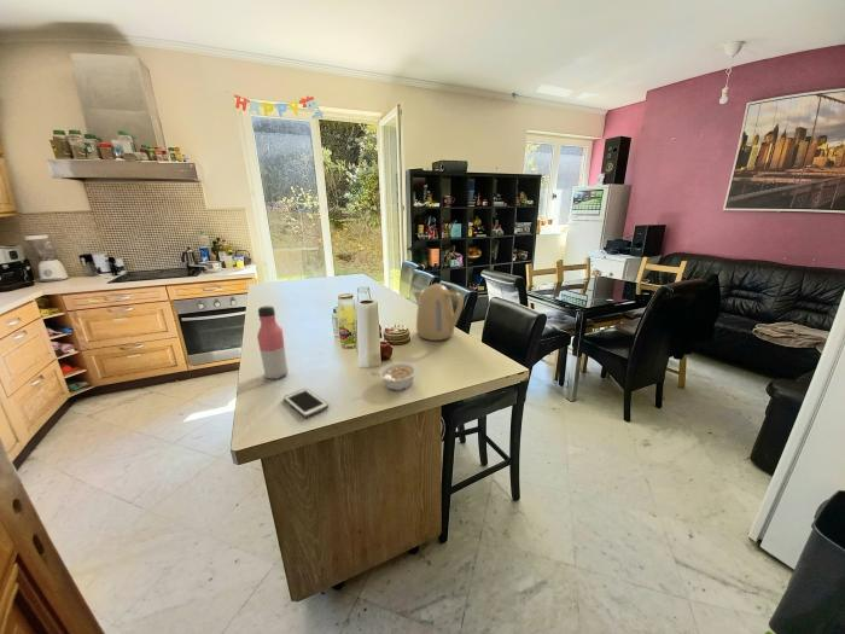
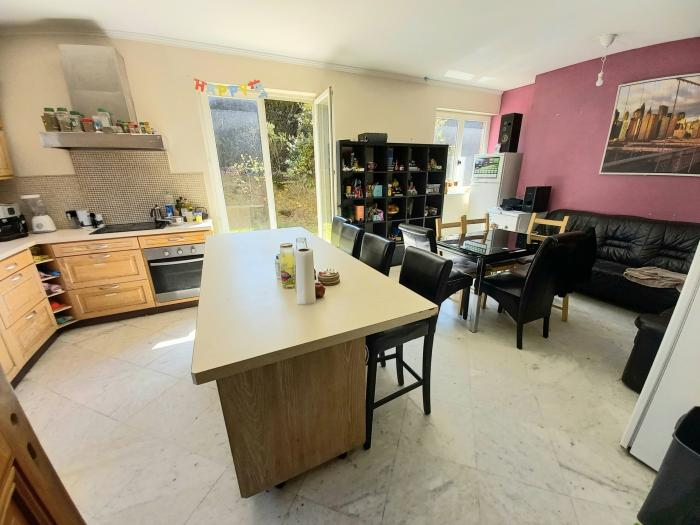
- kettle (437, 309)
- legume (397, 377)
- water bottle (272, 342)
- cell phone (305, 402)
